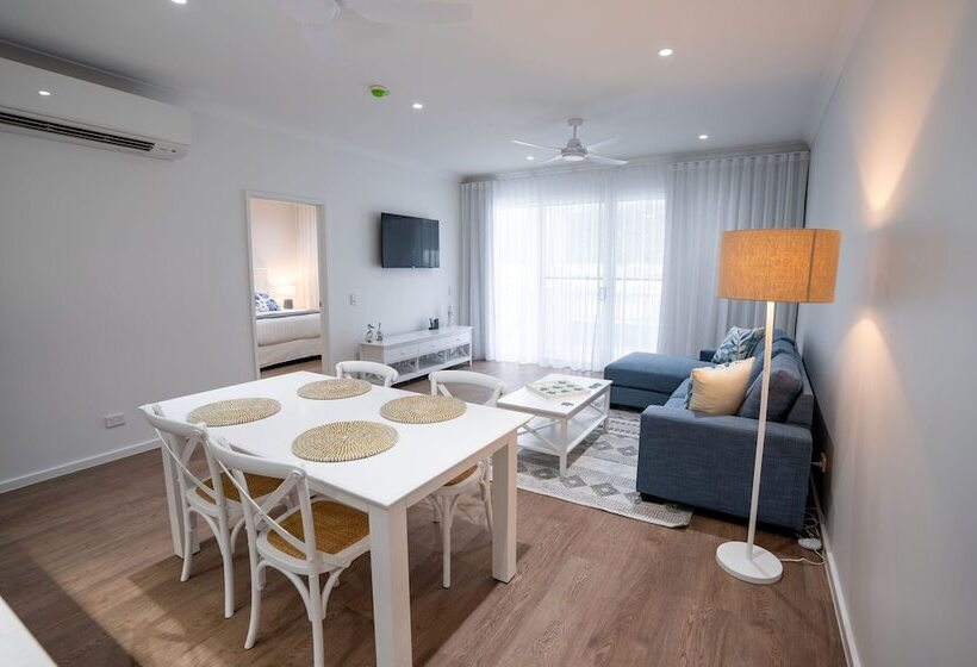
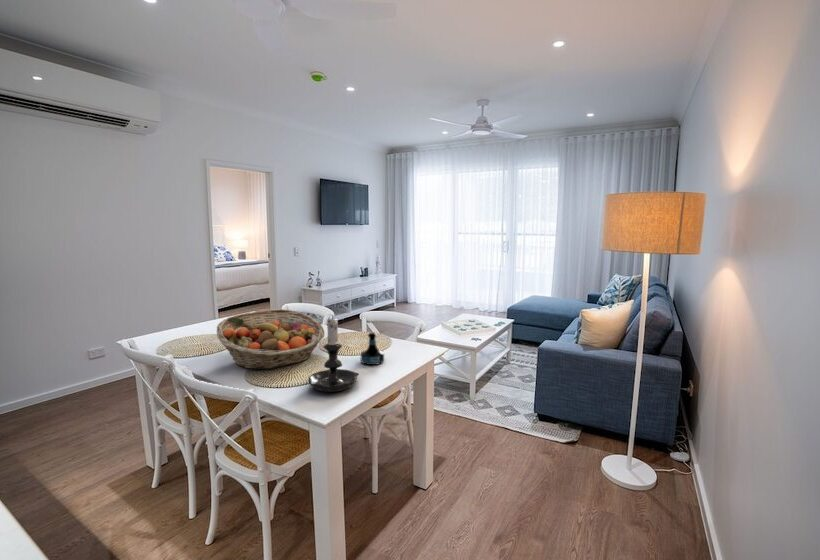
+ candle holder (332, 350)
+ tequila bottle (372, 347)
+ fruit basket (272, 337)
